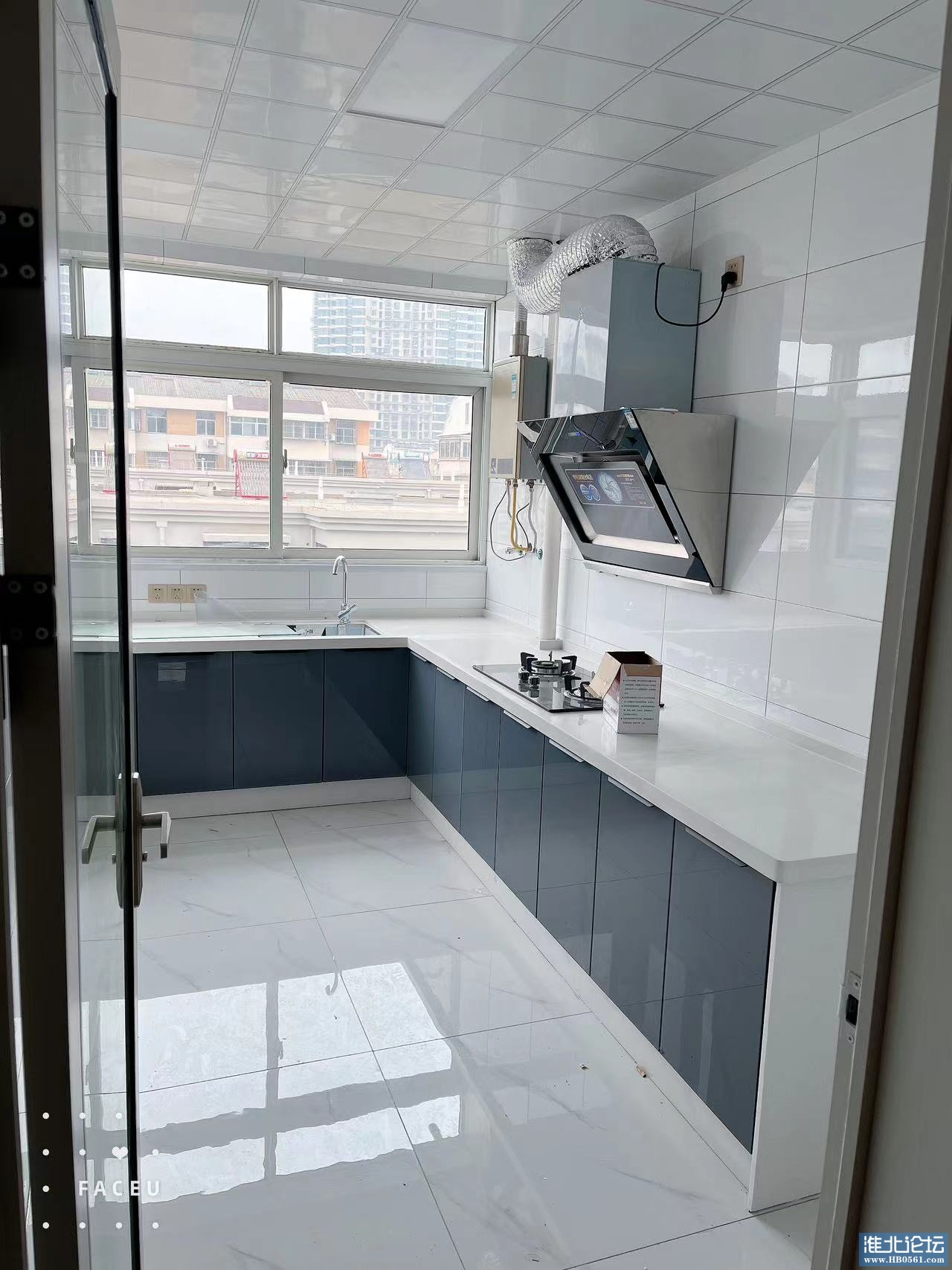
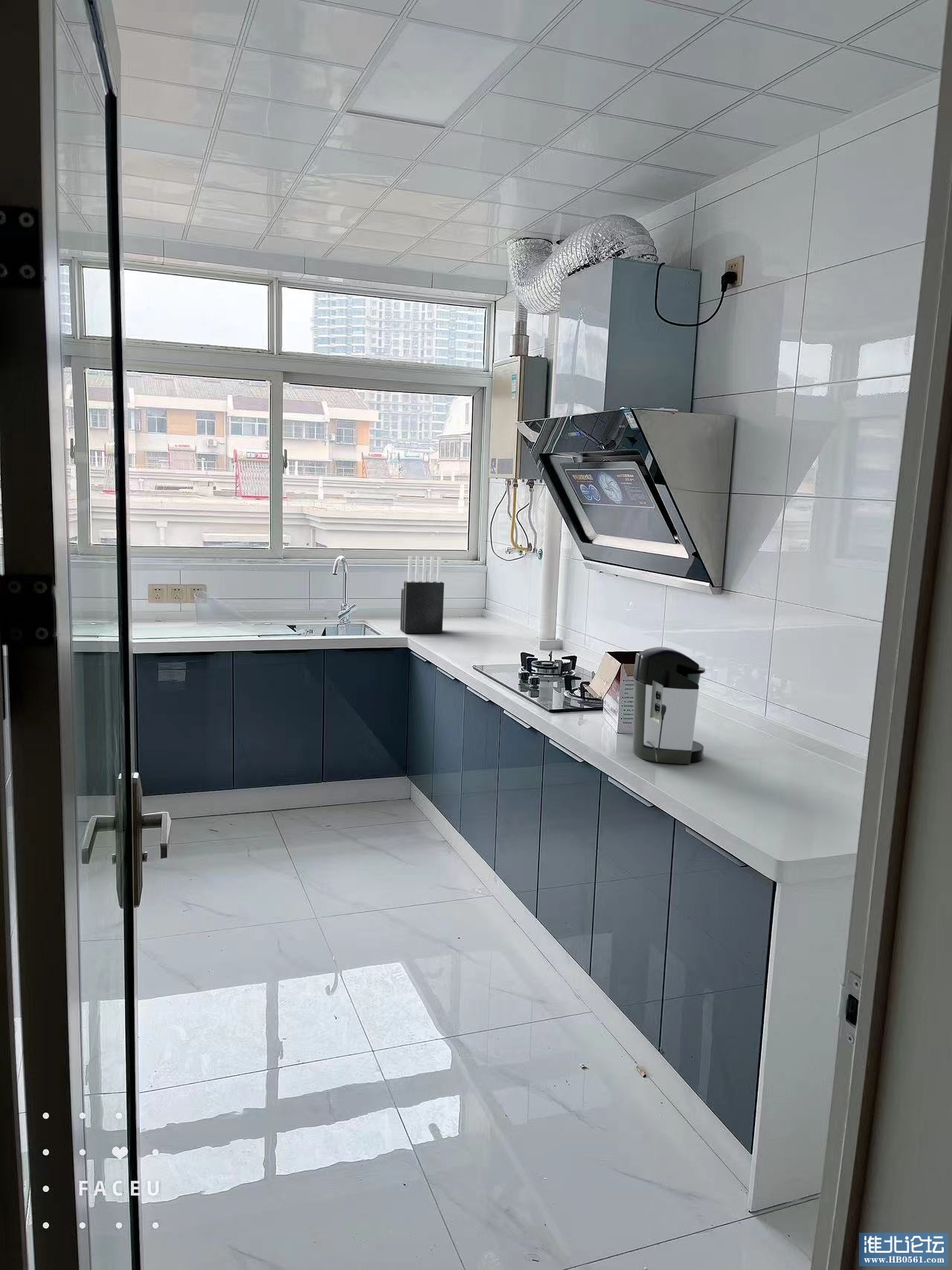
+ coffee maker (675, 707)
+ knife block (422, 594)
